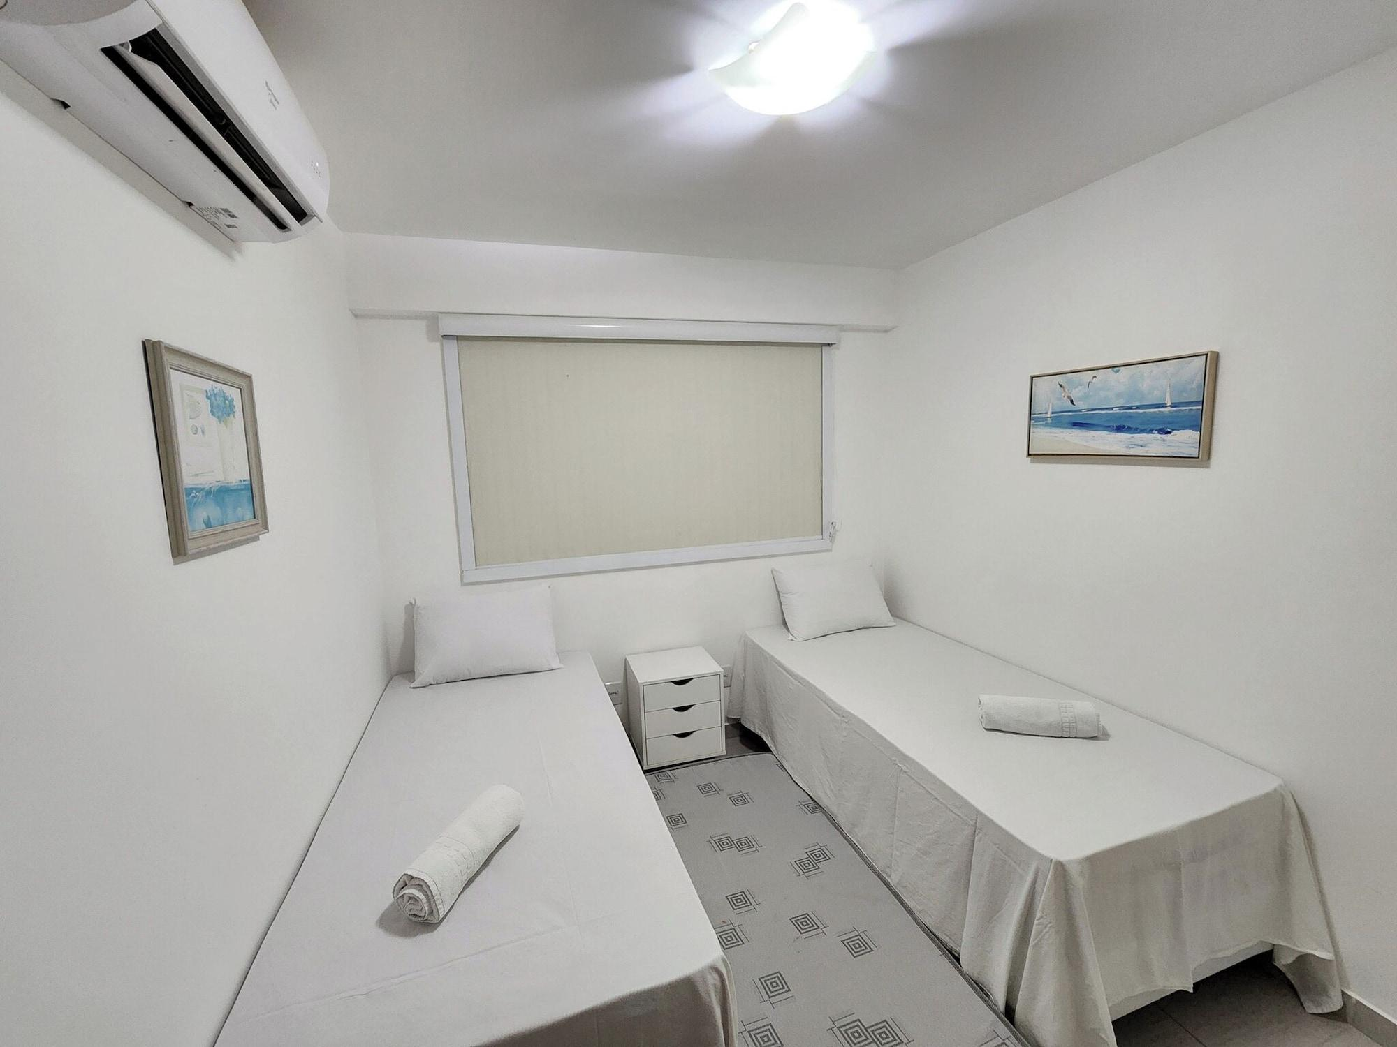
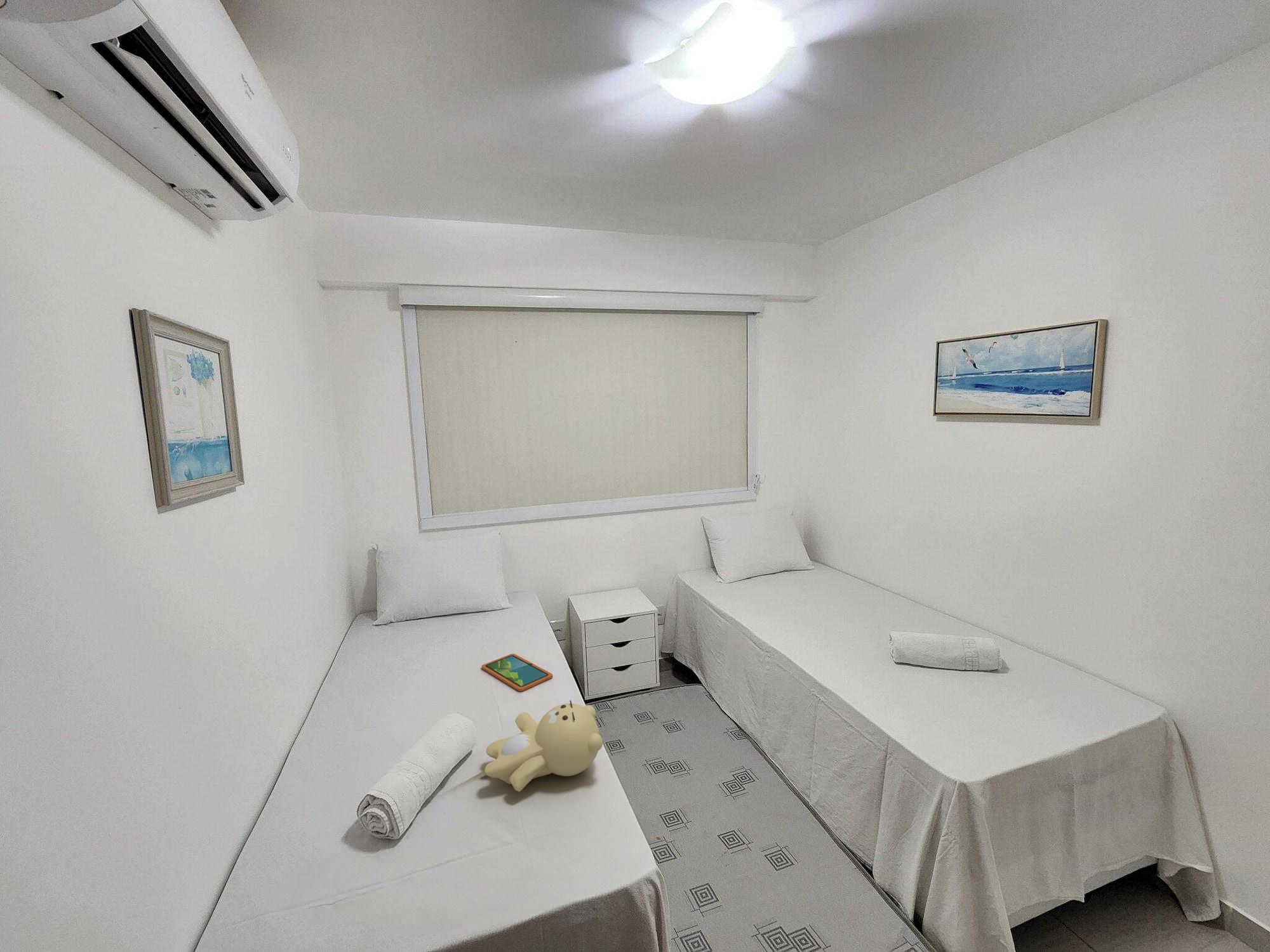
+ tablet (516, 671)
+ teddy bear (543, 740)
